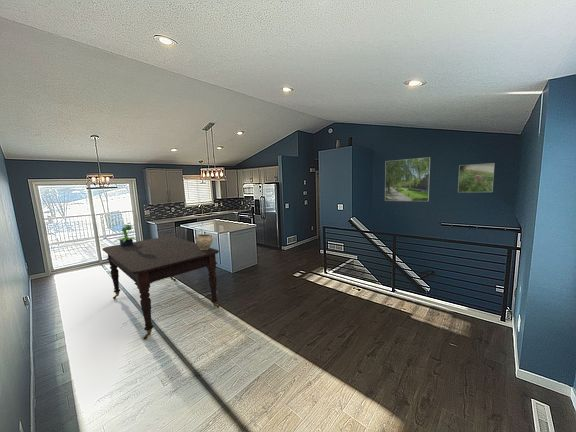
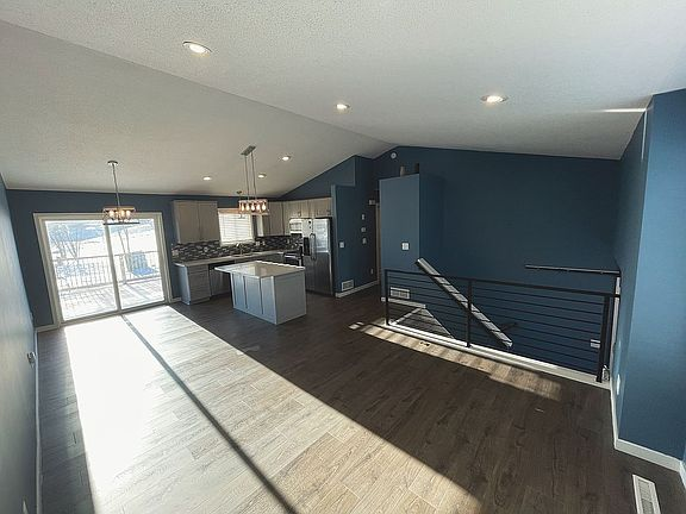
- ceramic pot (203, 242)
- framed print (475, 178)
- potted plant (125, 234)
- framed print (406, 180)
- dining table (160, 276)
